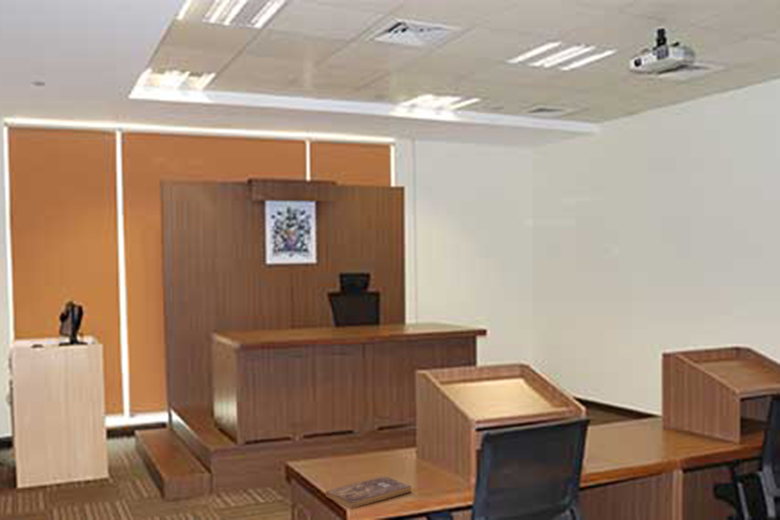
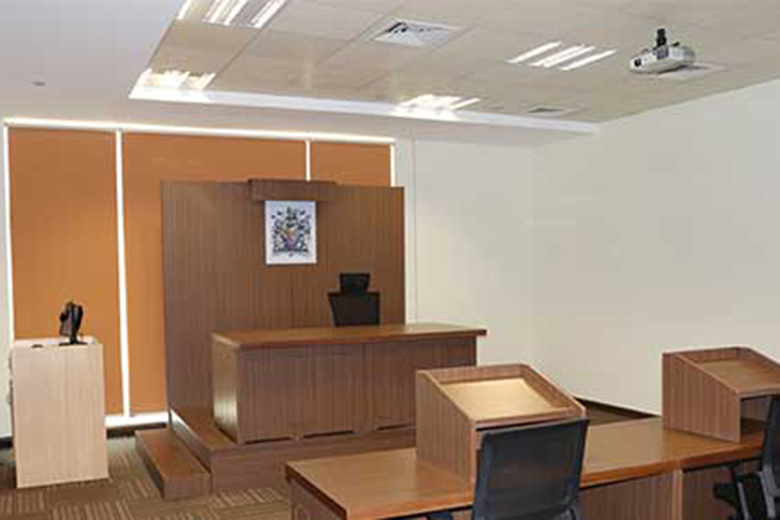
- bible (367, 491)
